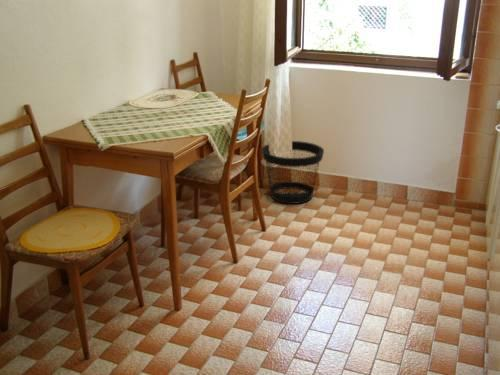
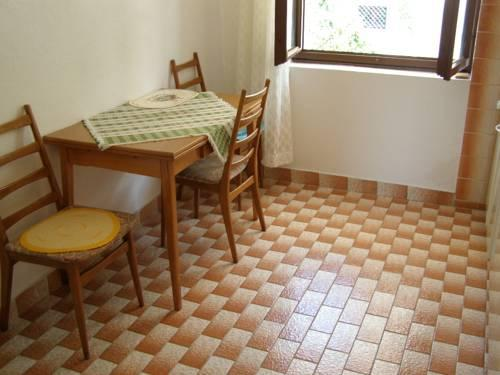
- wastebasket (292, 172)
